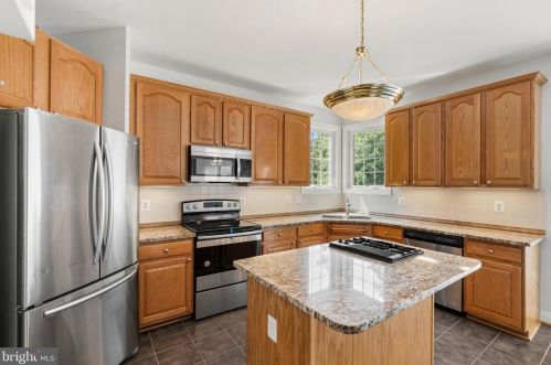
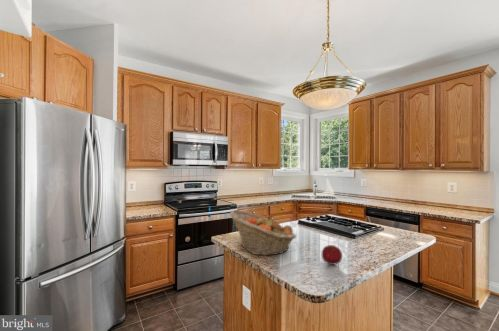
+ fruit basket (261, 229)
+ fruit (331, 254)
